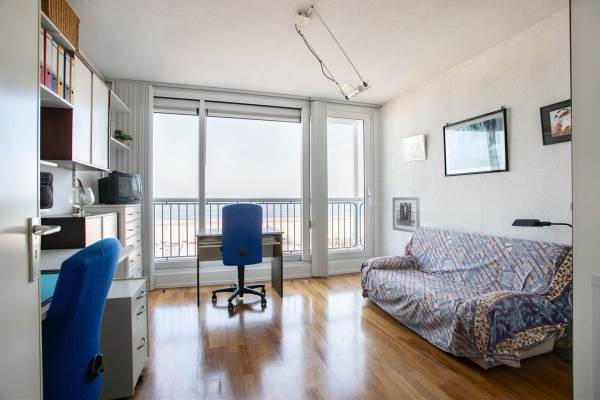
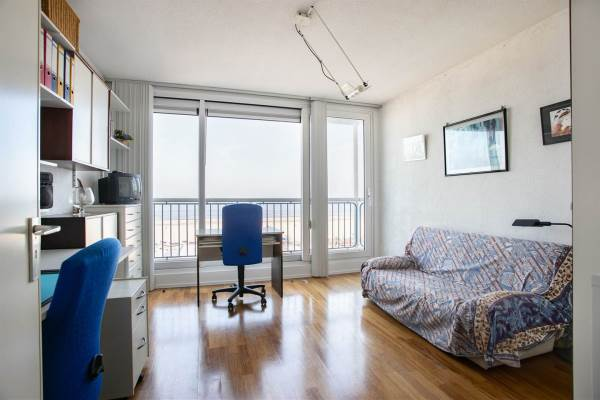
- wall art (405, 214)
